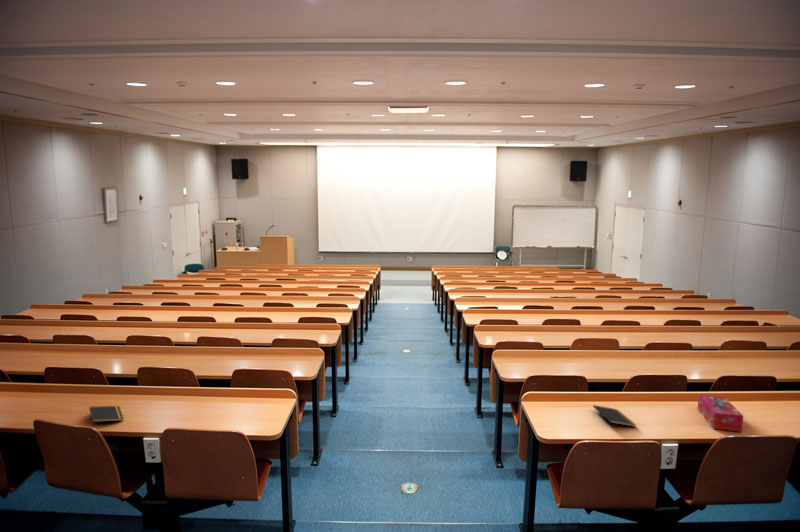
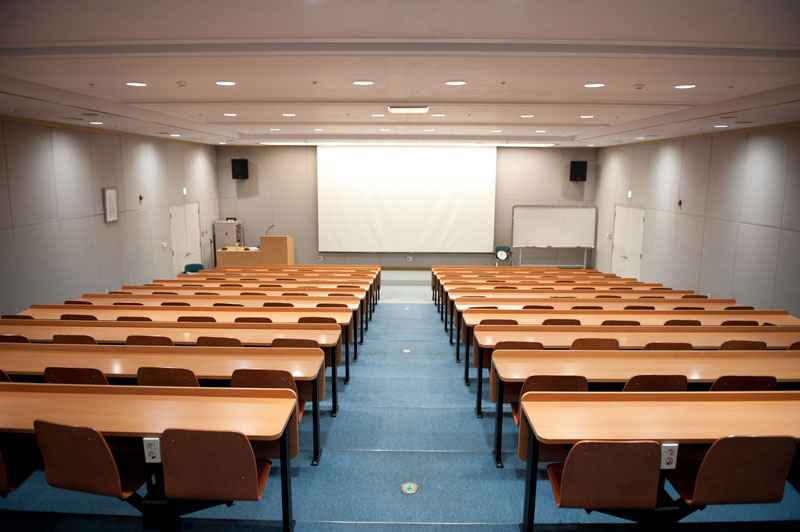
- tissue box (719, 412)
- notepad (613, 415)
- notepad (106, 413)
